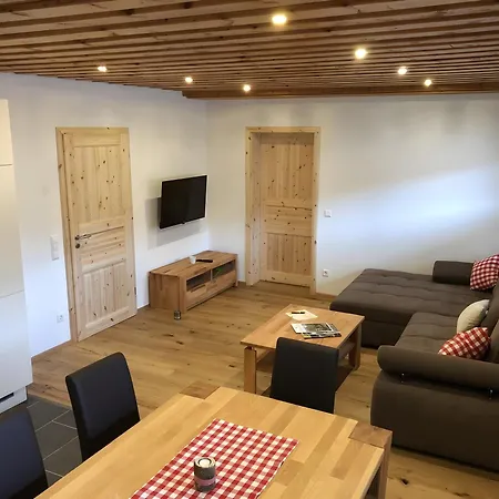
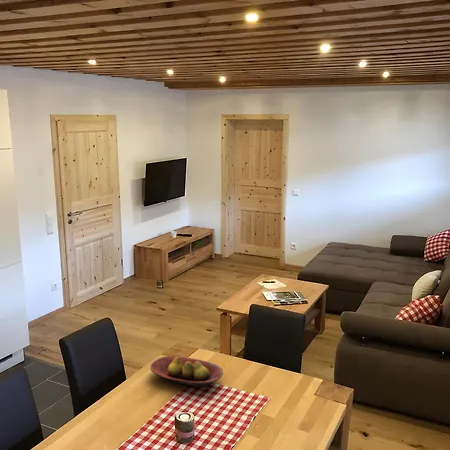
+ fruit bowl (186, 369)
